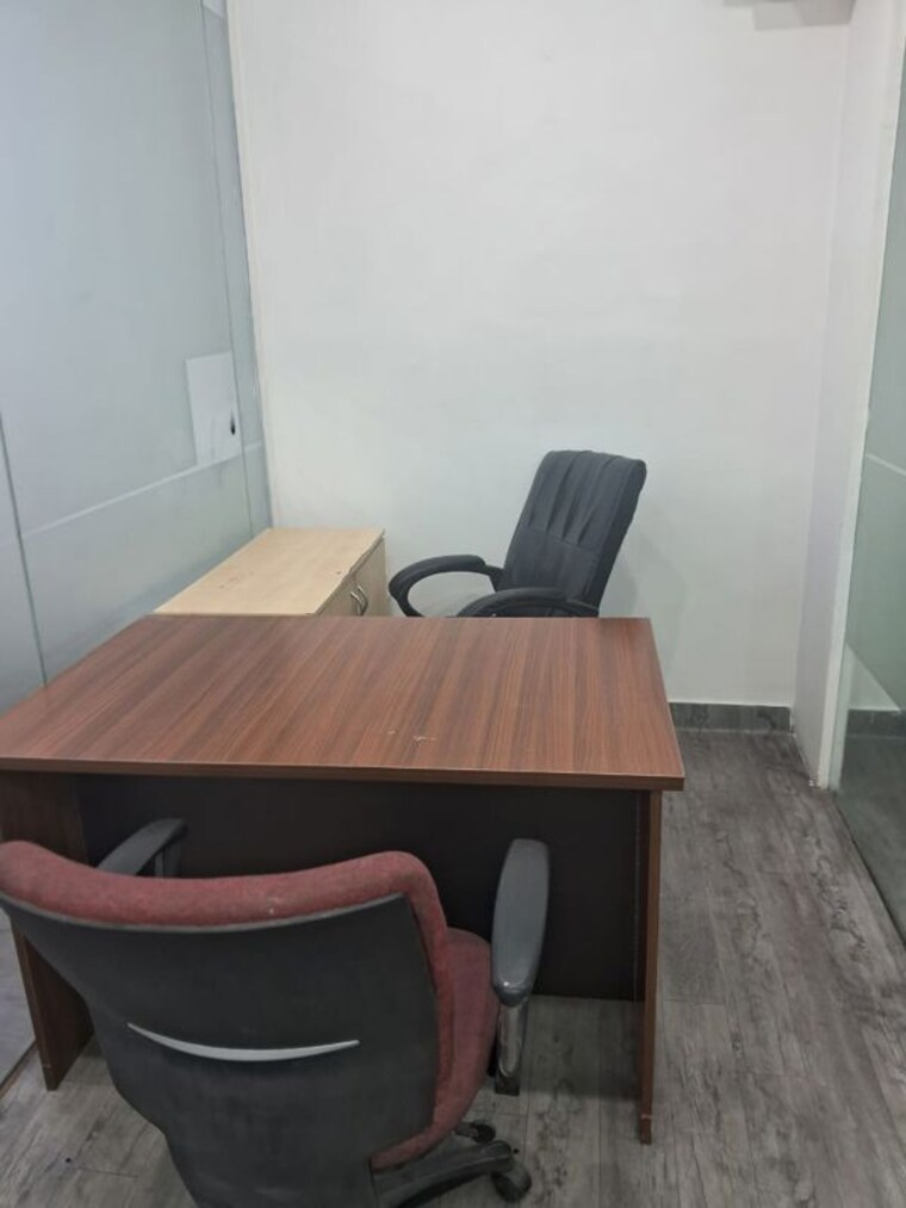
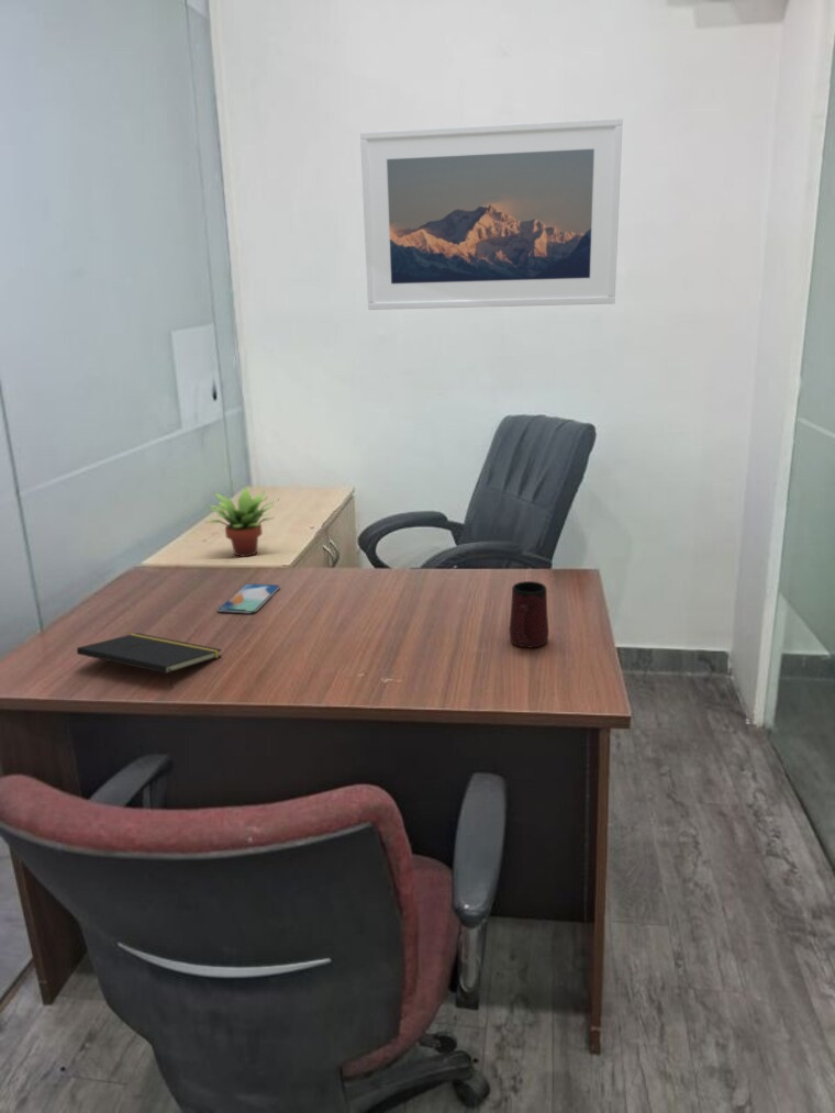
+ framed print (489, 219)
+ smartphone (249, 598)
+ mug (526, 616)
+ succulent plant (244, 522)
+ notepad (151, 652)
